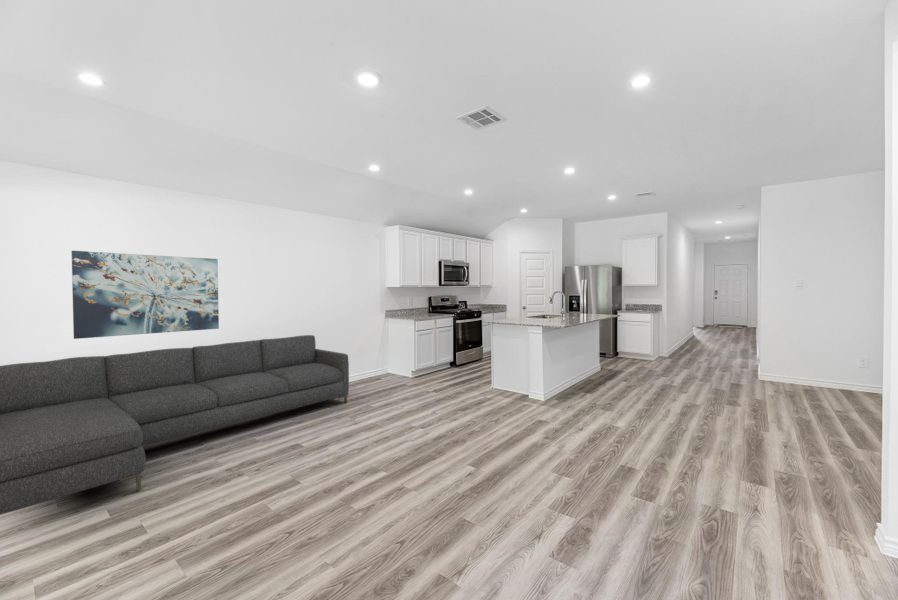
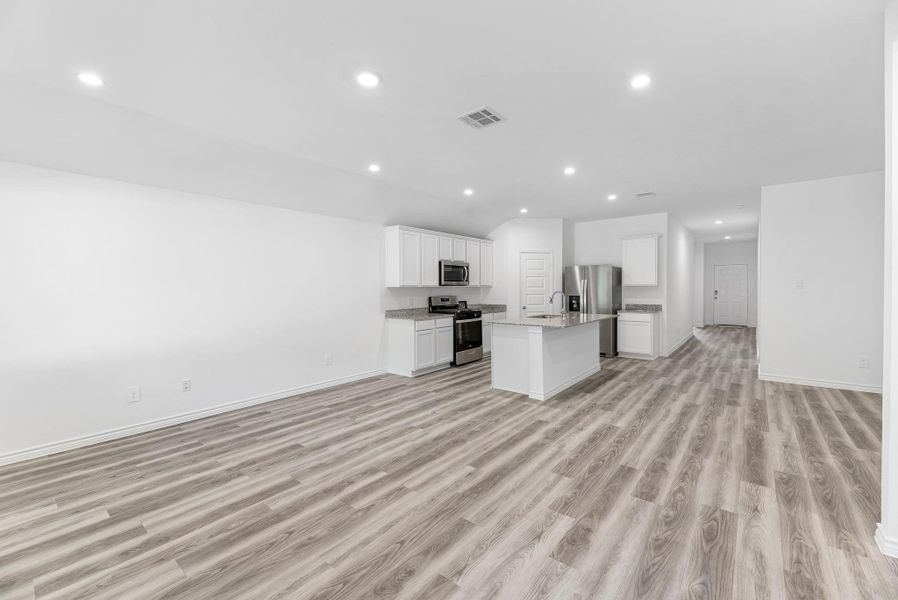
- wall art (153, 294)
- sofa (211, 395)
